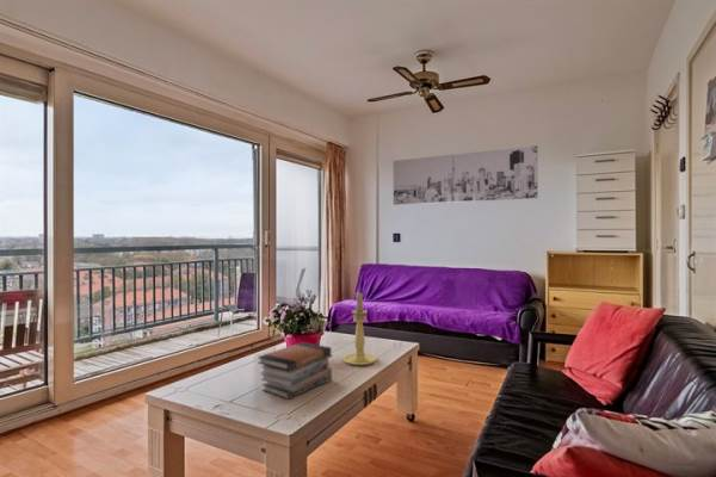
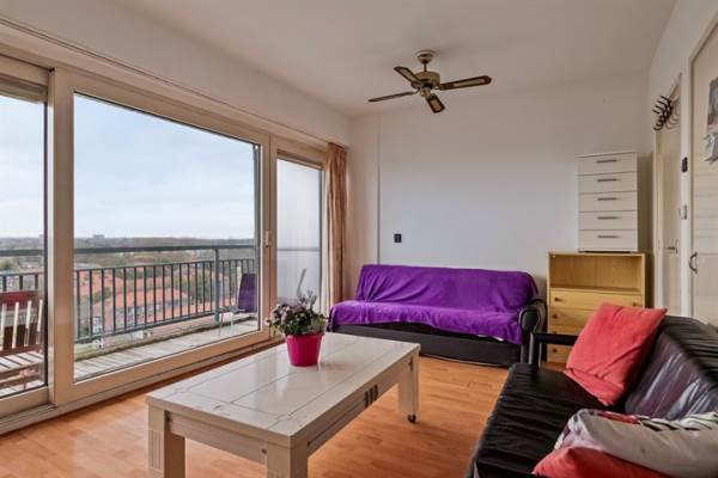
- candle holder (359, 326)
- book stack (296, 368)
- wall art (459, 178)
